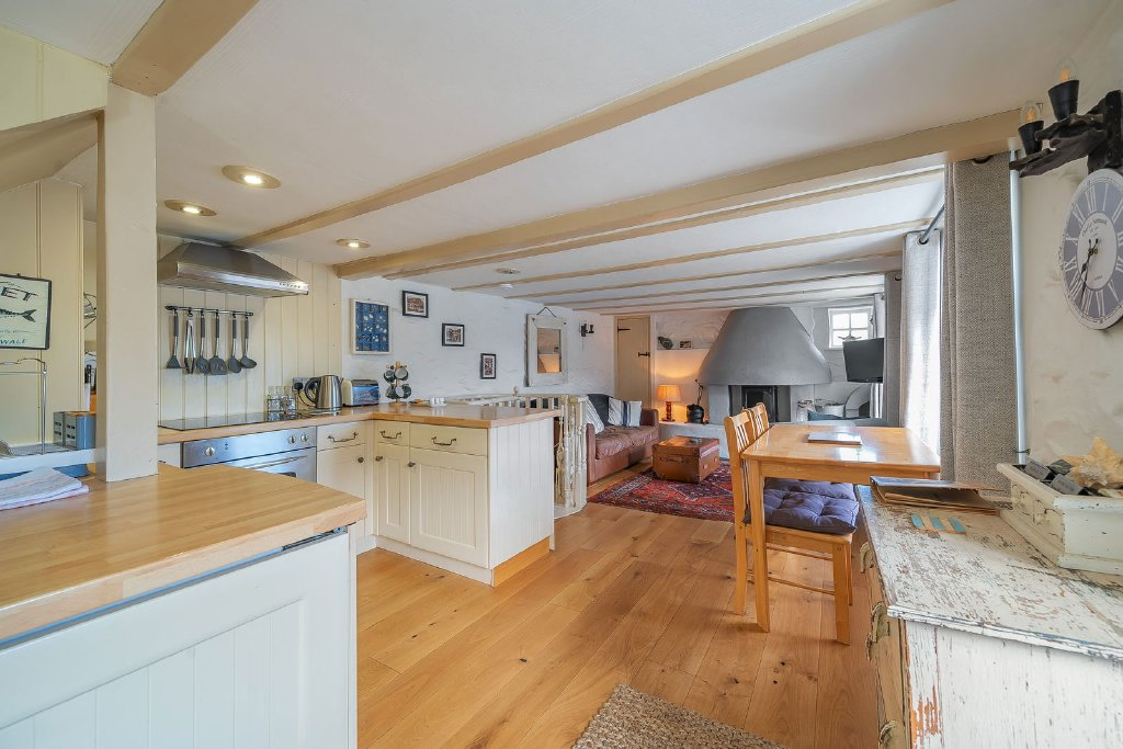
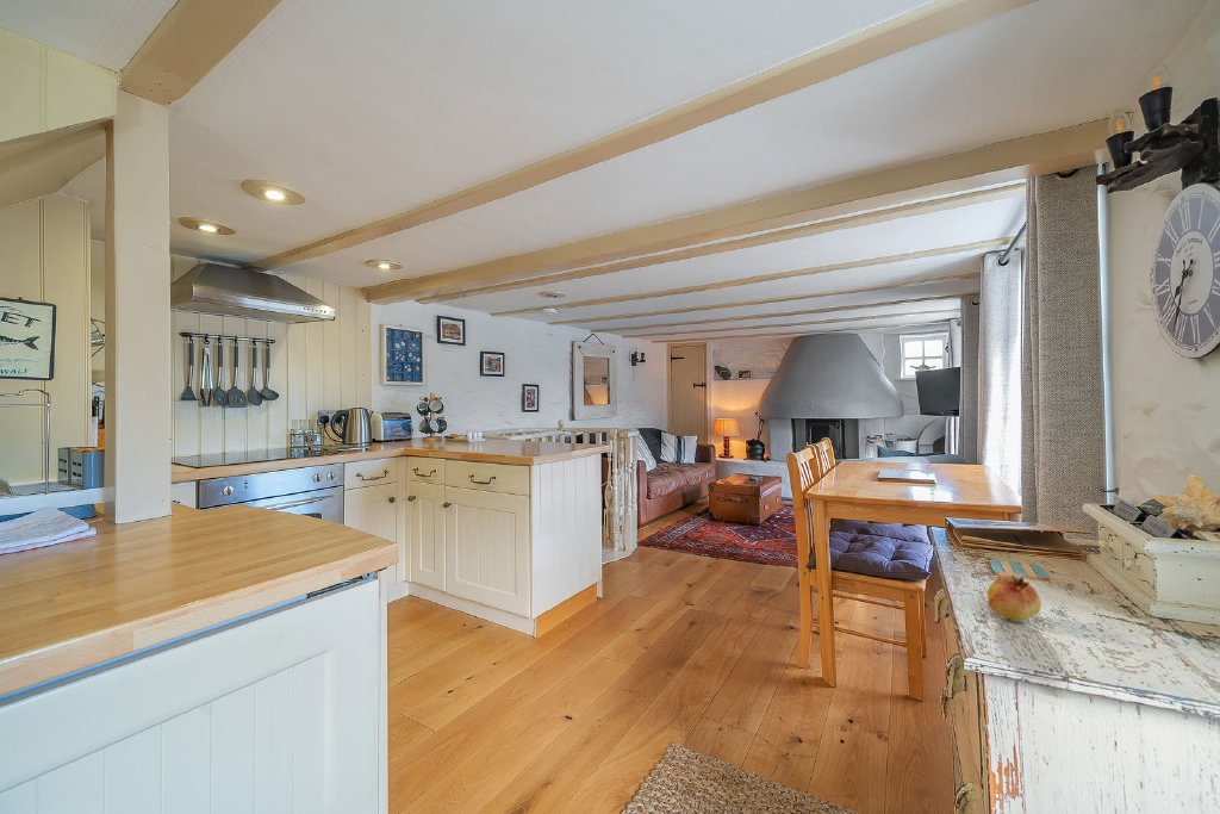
+ fruit (1013, 595)
